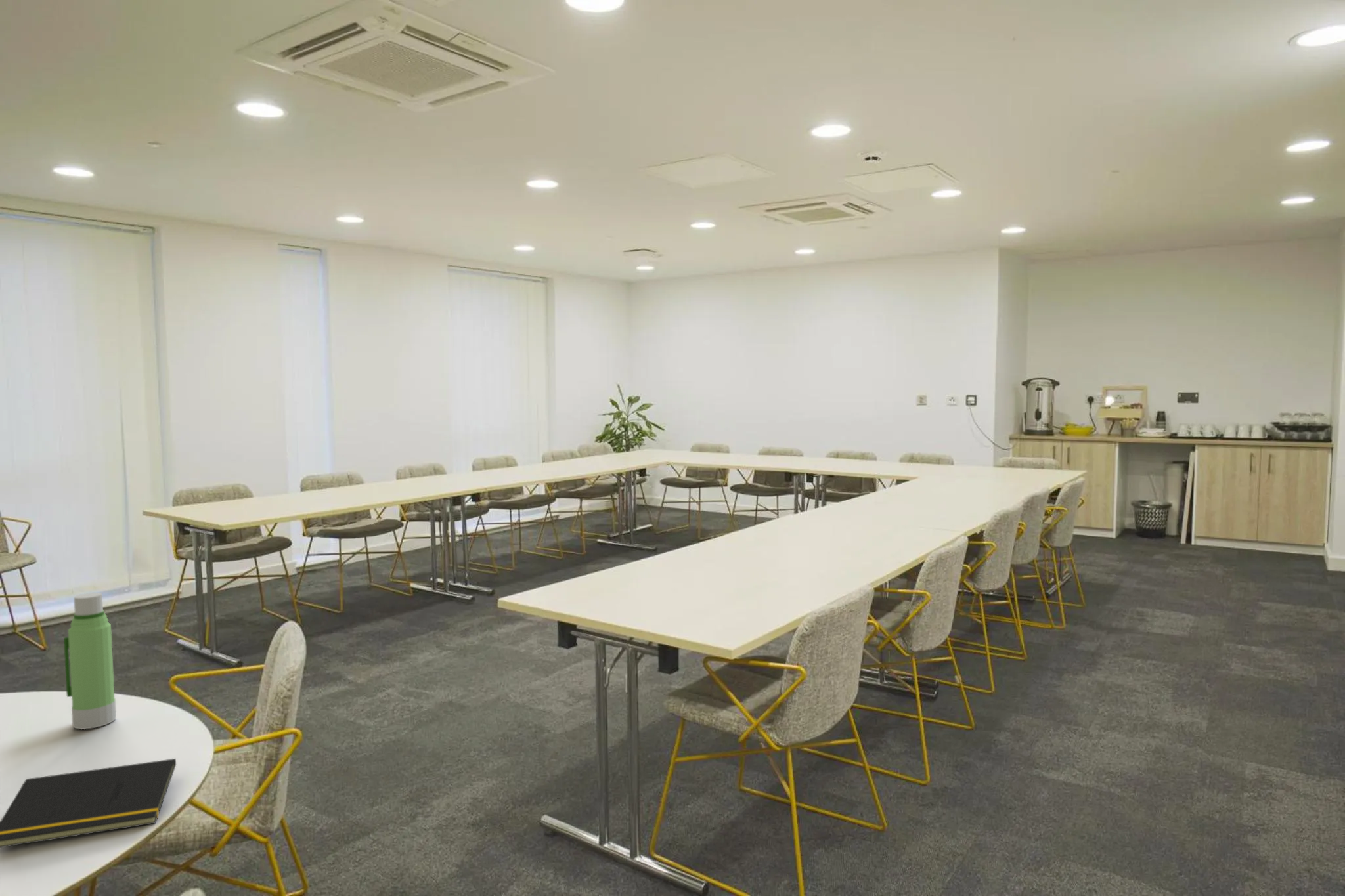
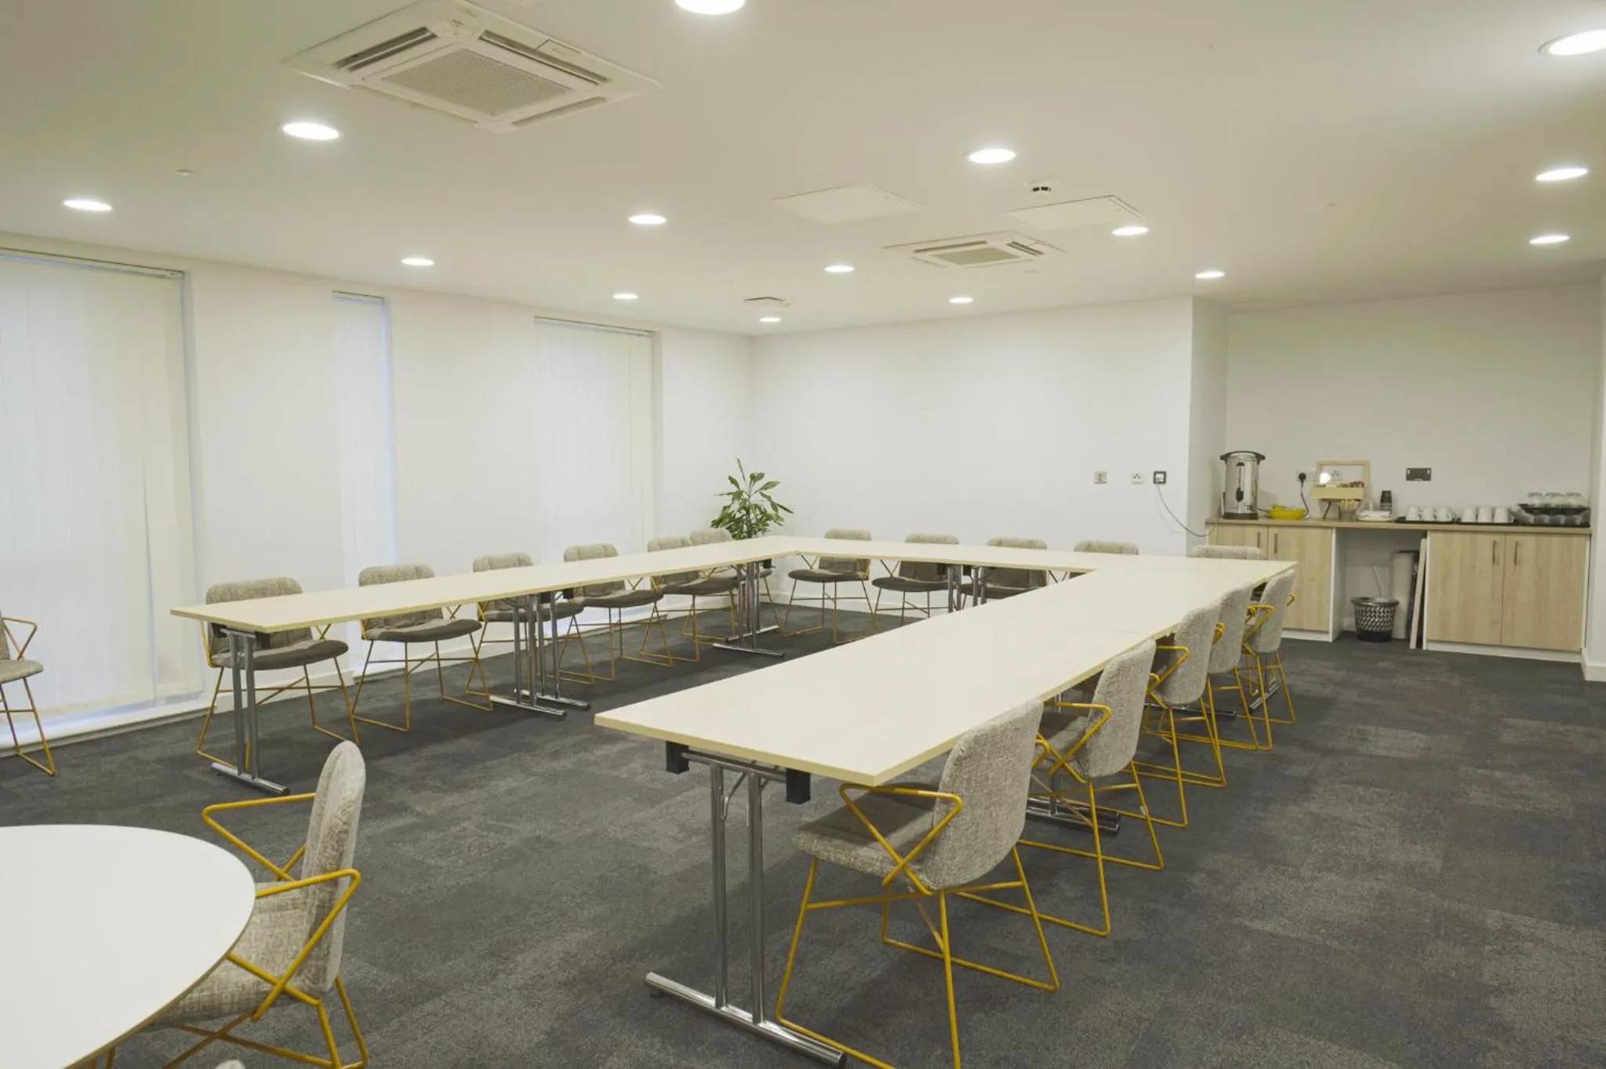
- notepad (89, 800)
- water bottle (90, 658)
